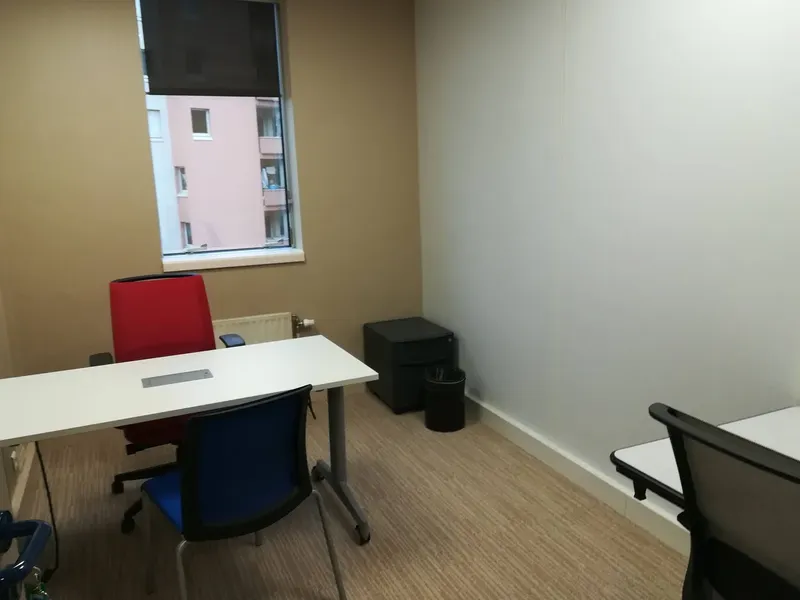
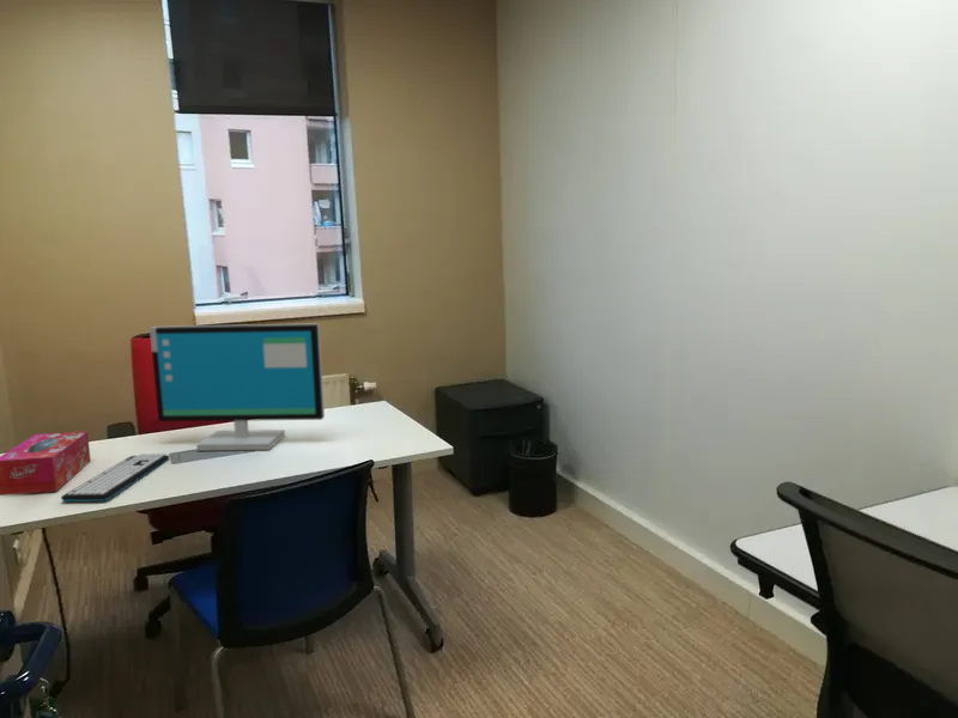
+ keyboard (120, 475)
+ computer monitor (237, 384)
+ tissue box (44, 461)
